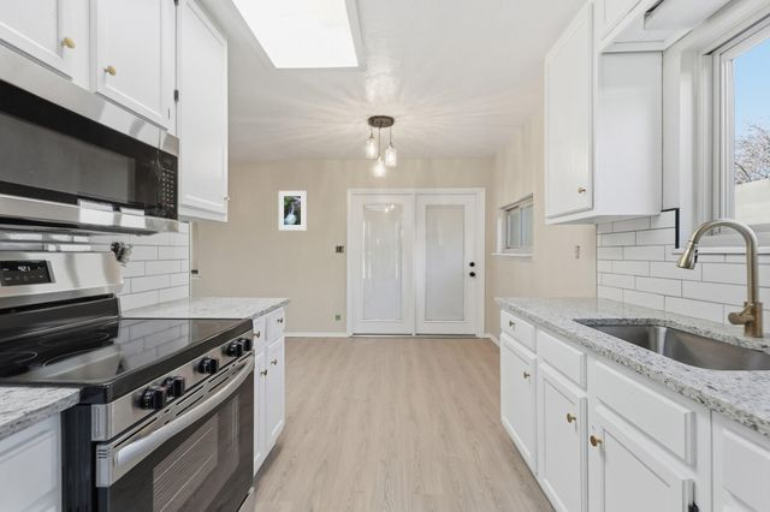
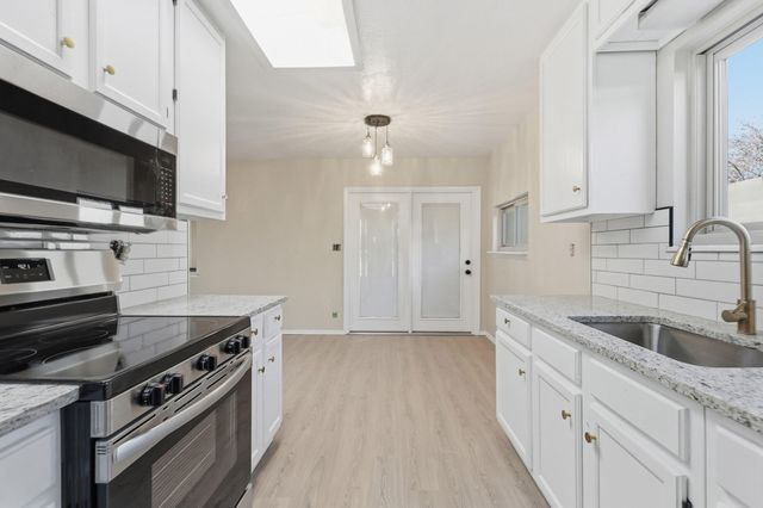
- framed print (292, 210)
